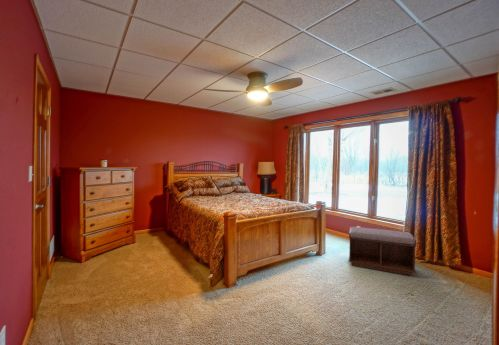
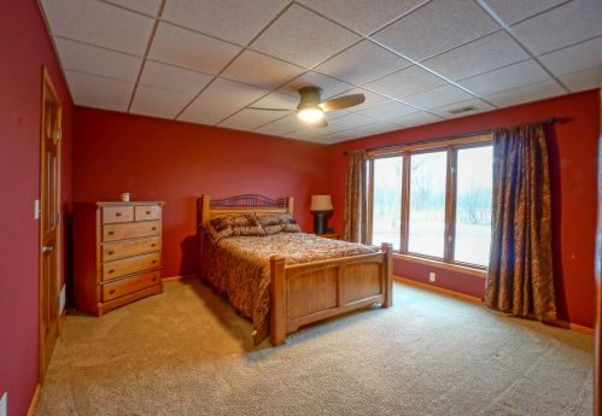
- bench (379, 248)
